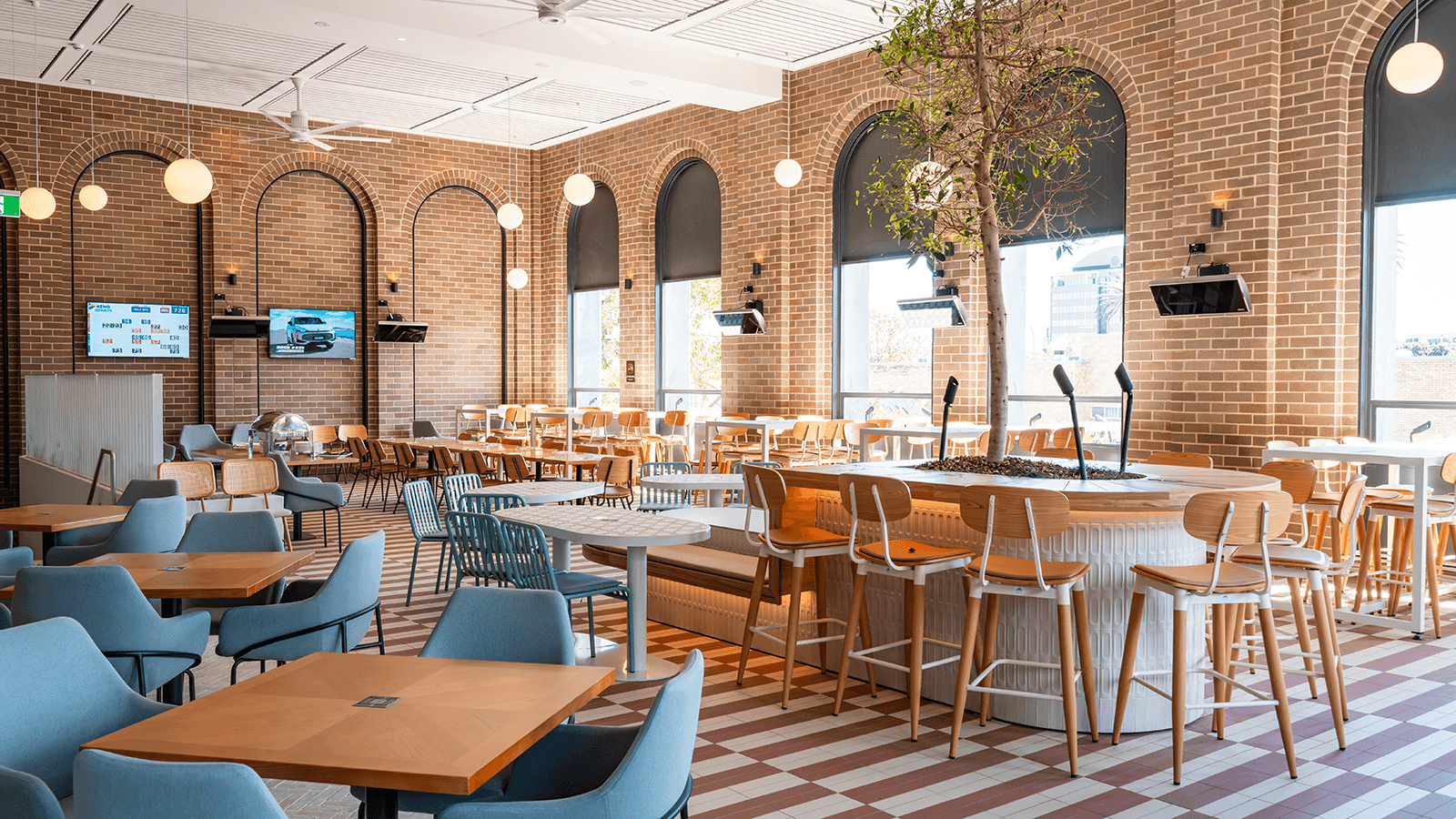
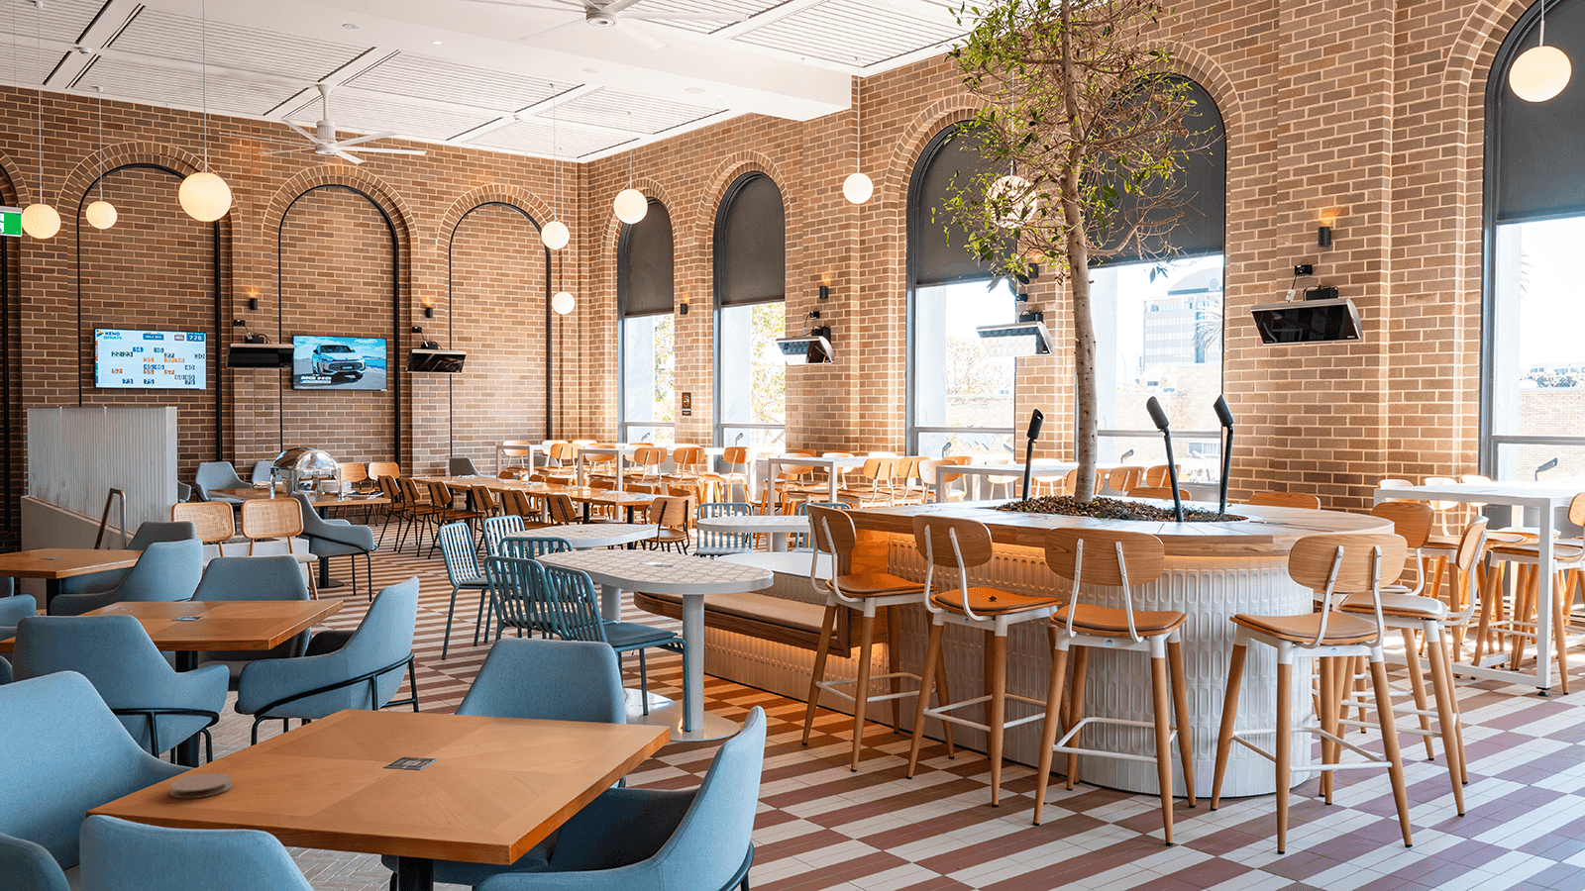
+ coaster (201, 785)
